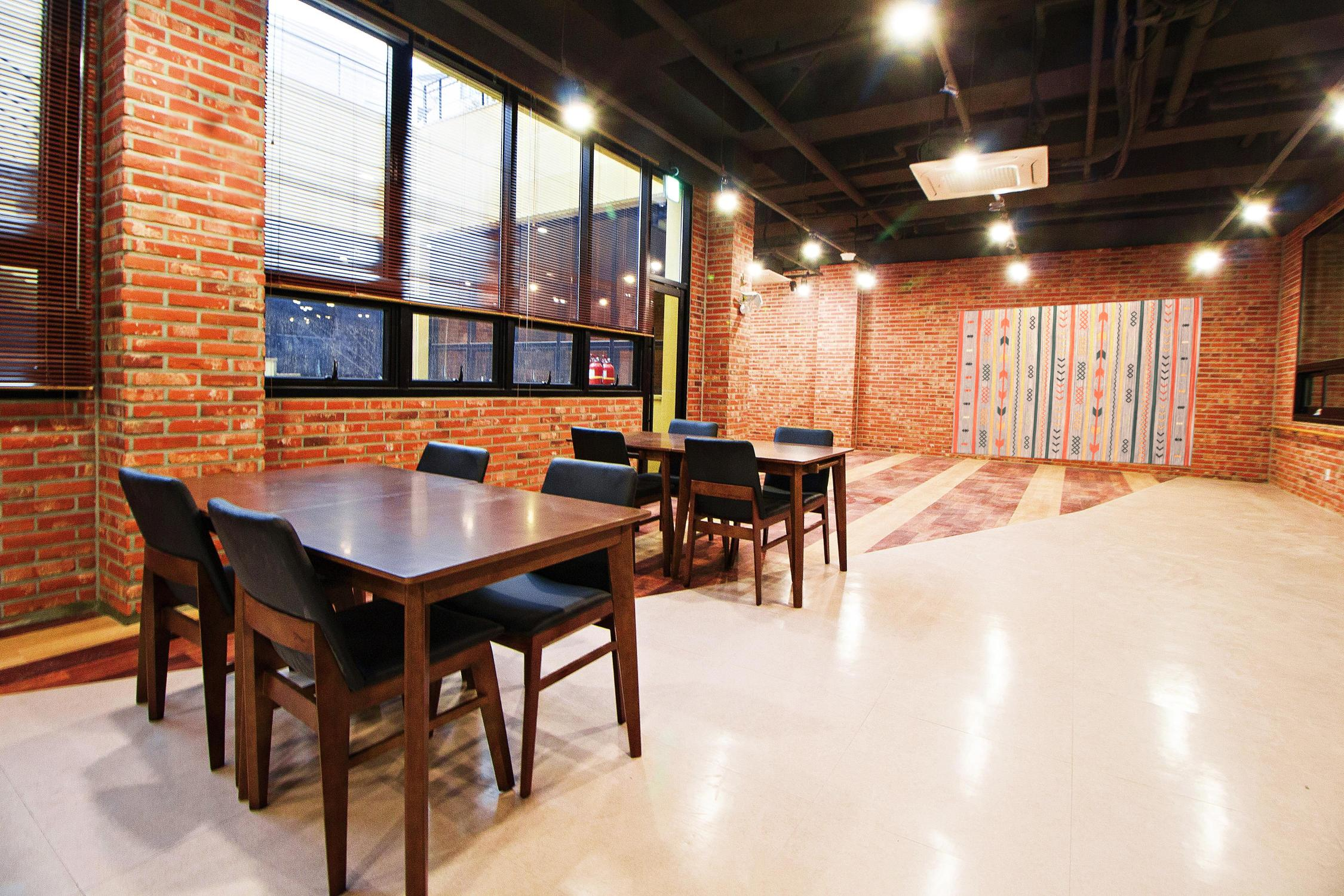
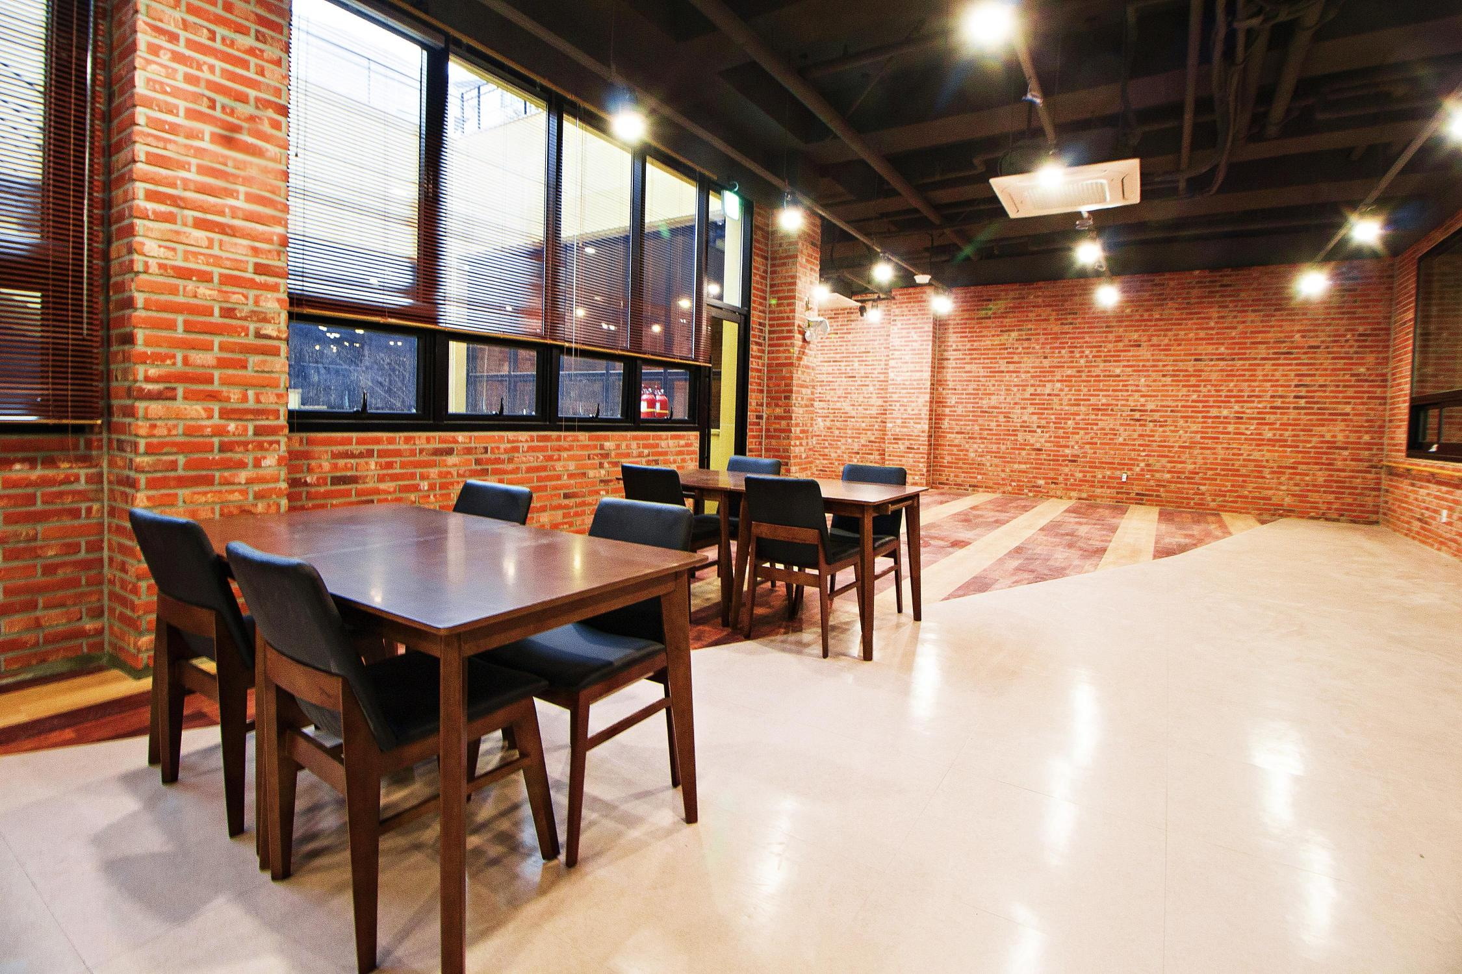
- rug (1065, 382)
